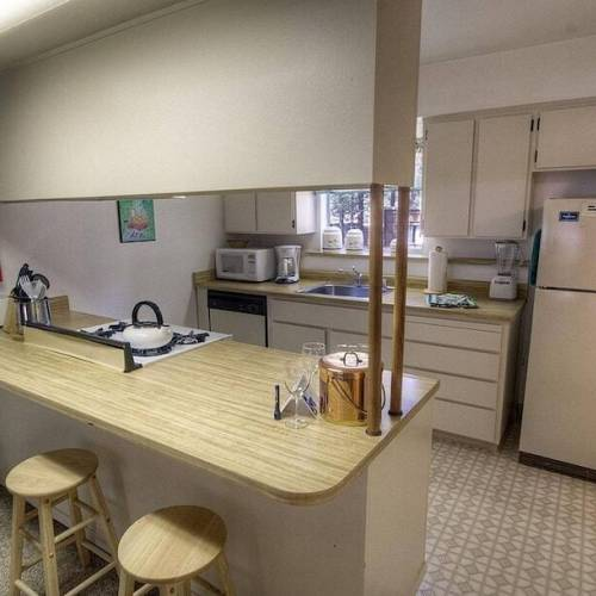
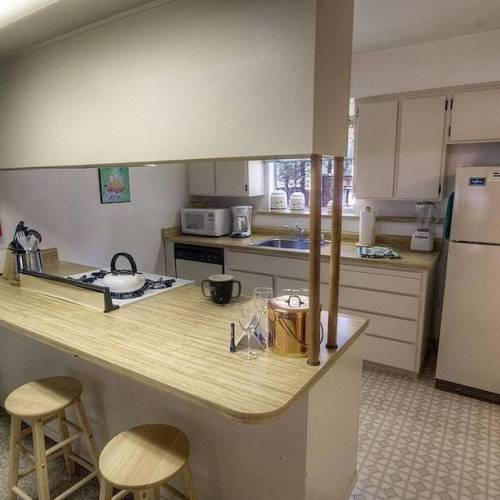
+ mug (221, 289)
